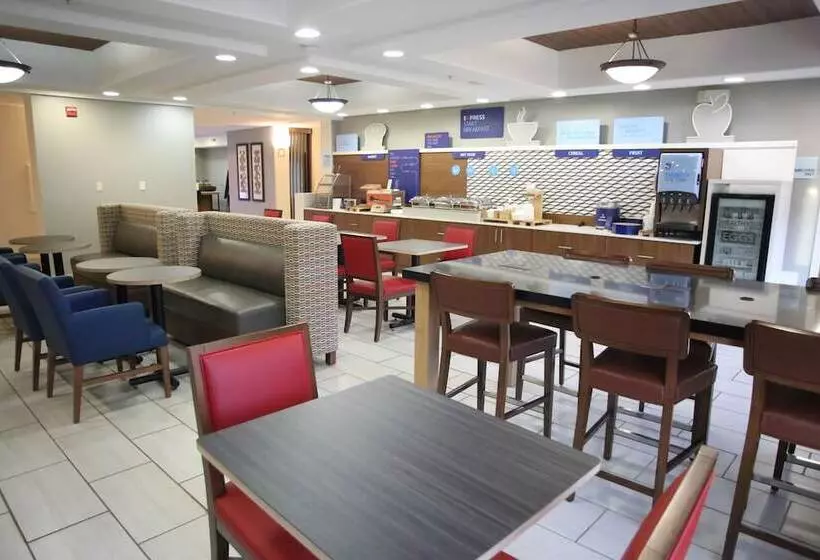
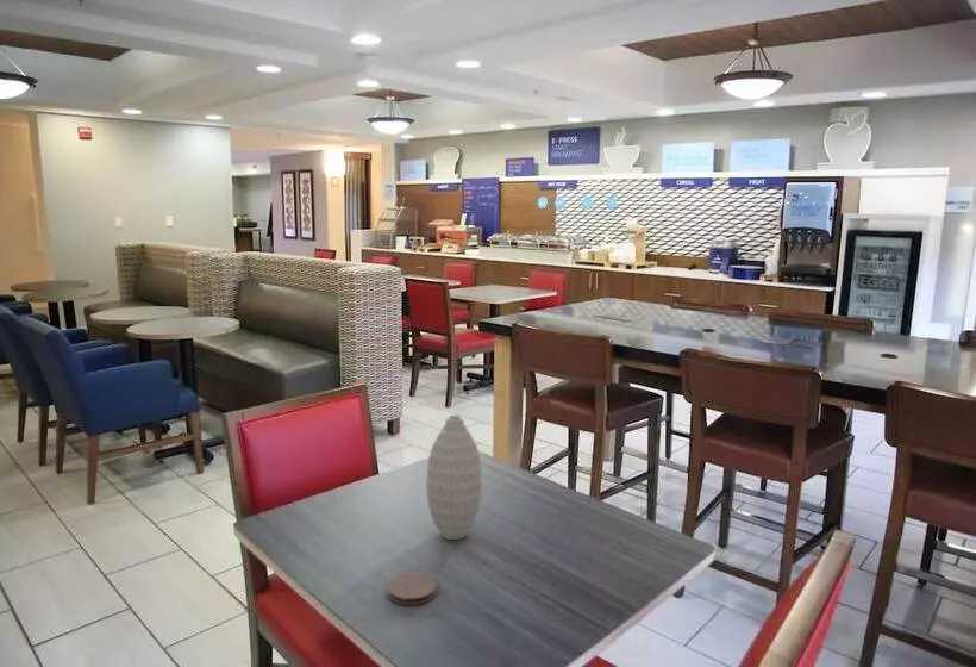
+ coaster (412, 587)
+ vase (453, 476)
